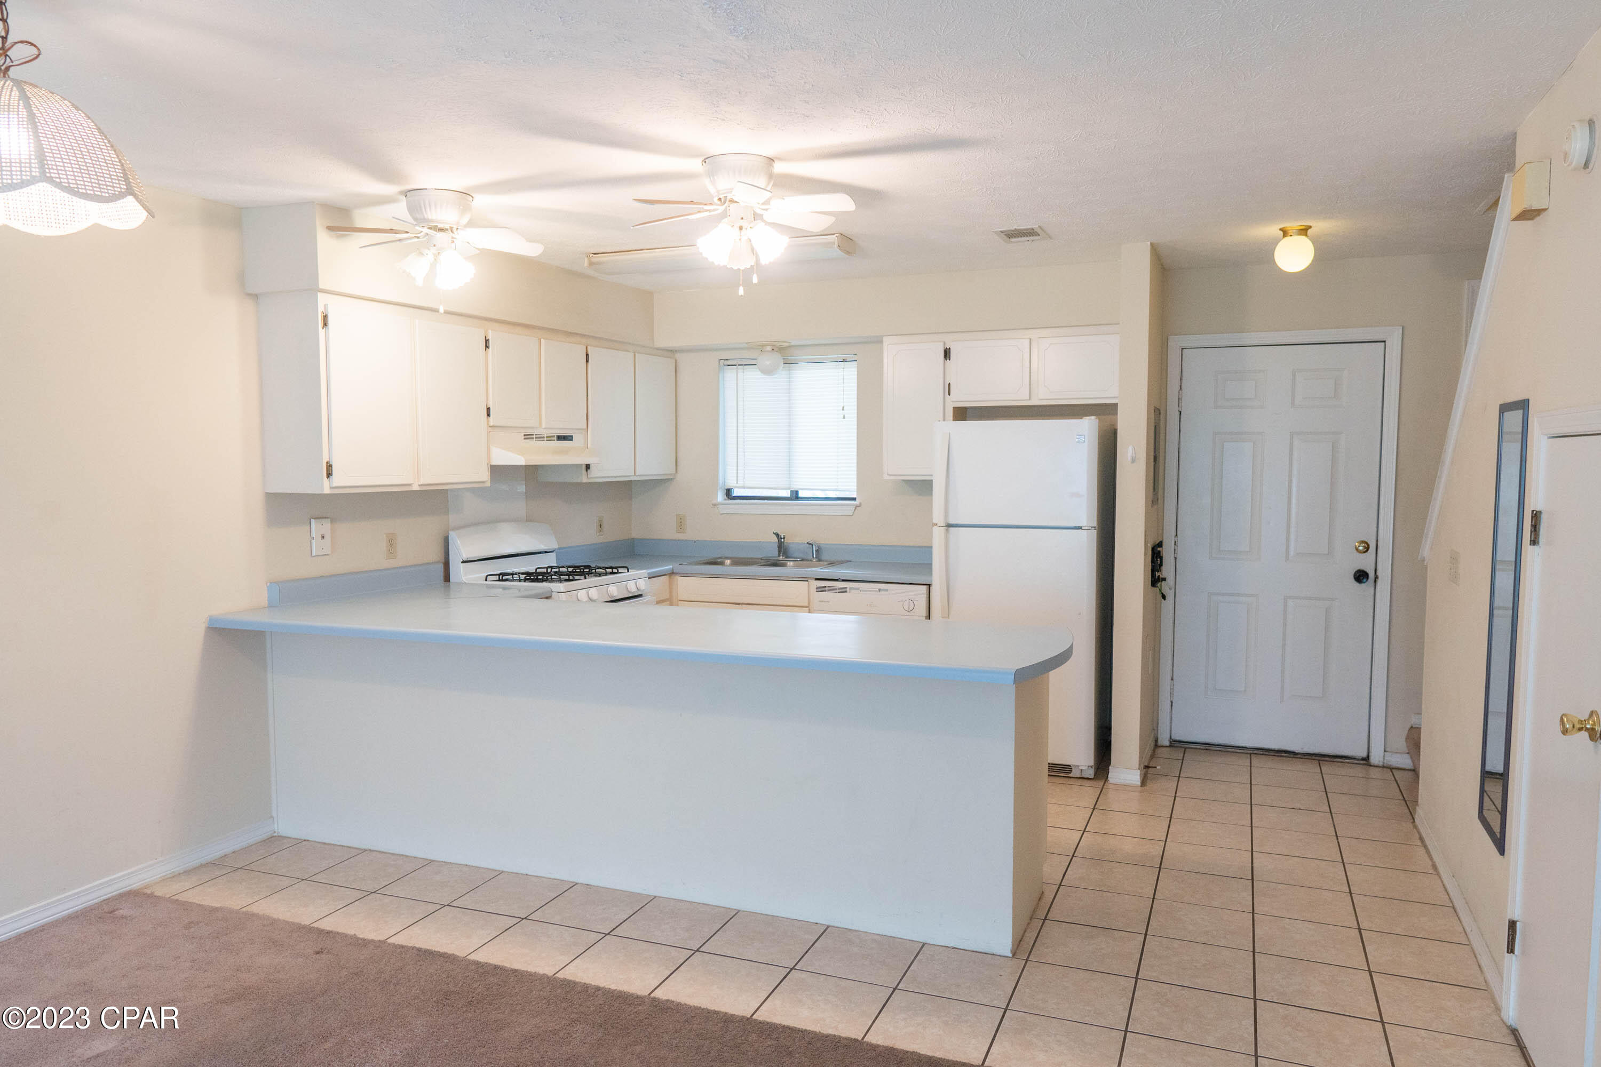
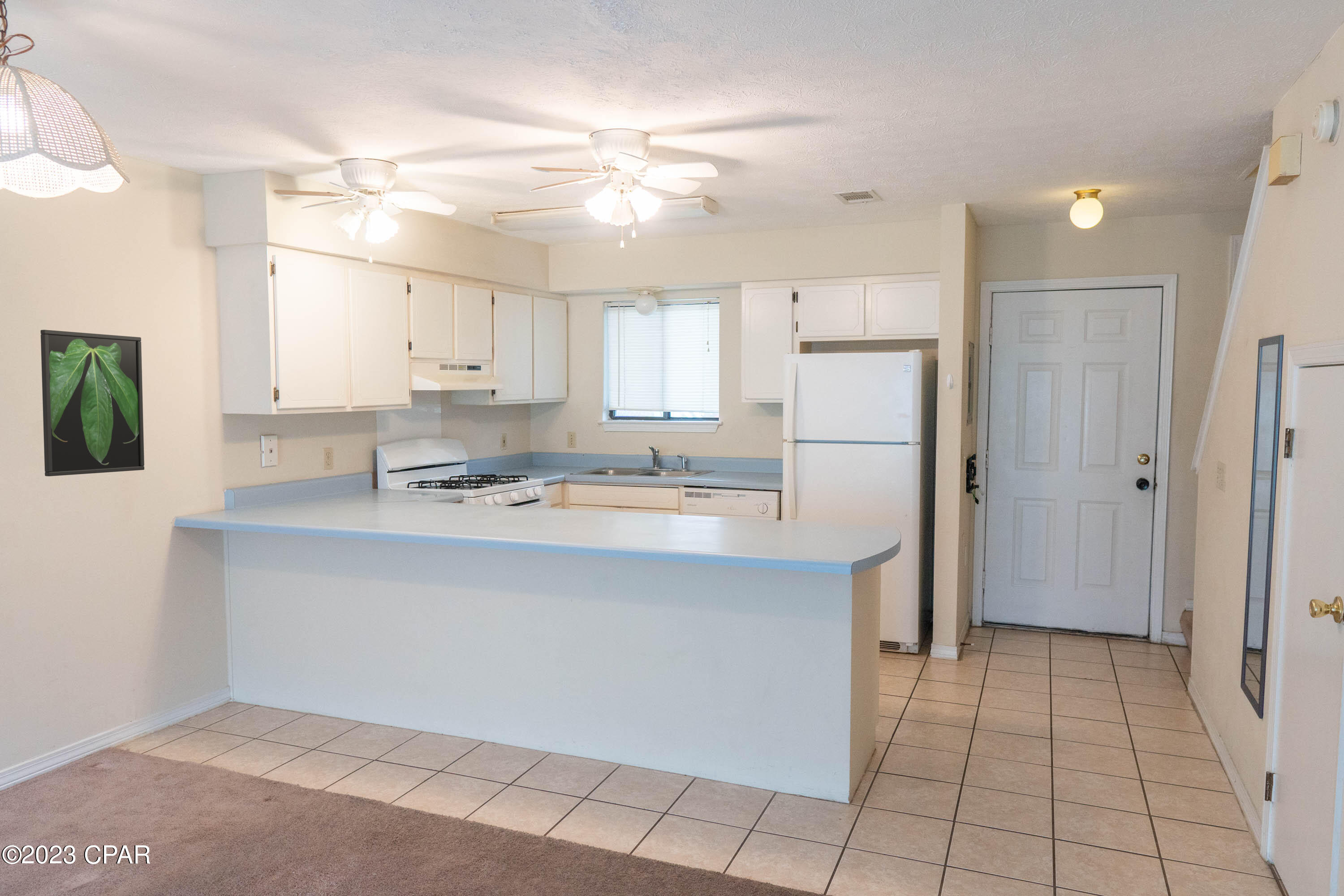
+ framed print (95, 403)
